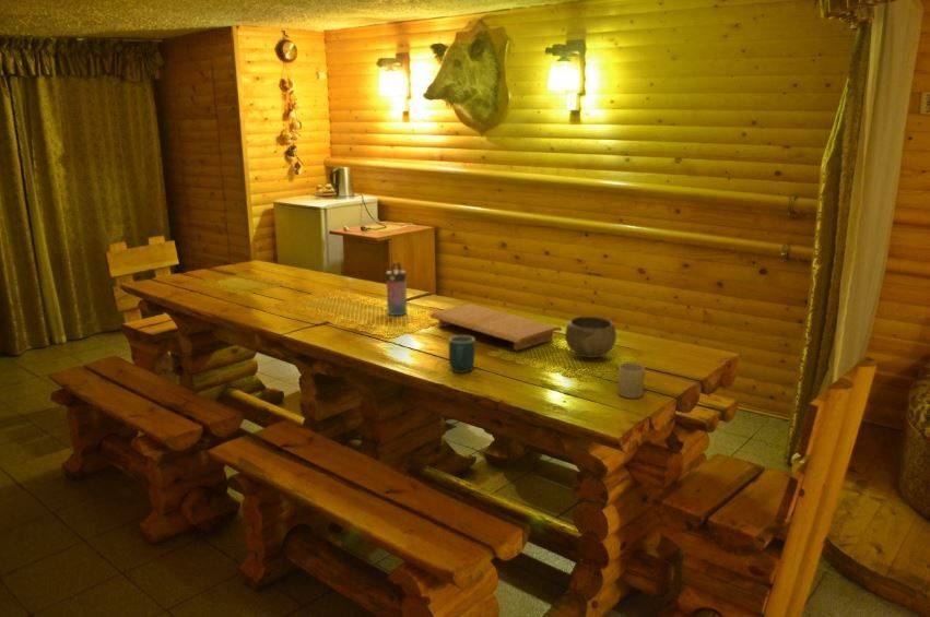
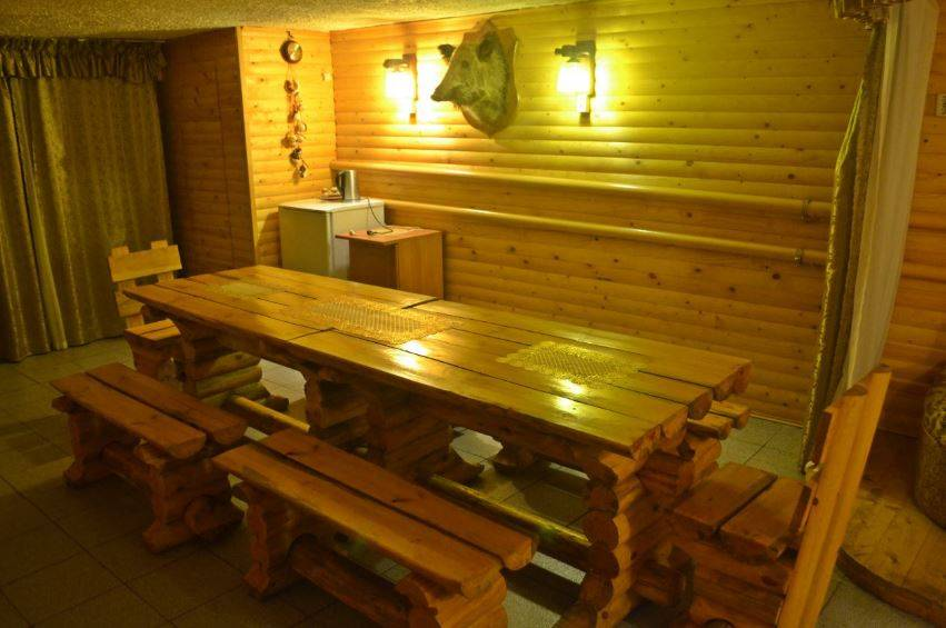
- mug (634, 379)
- mug (461, 355)
- water bottle (396, 287)
- cutting board (493, 325)
- bowl (590, 339)
